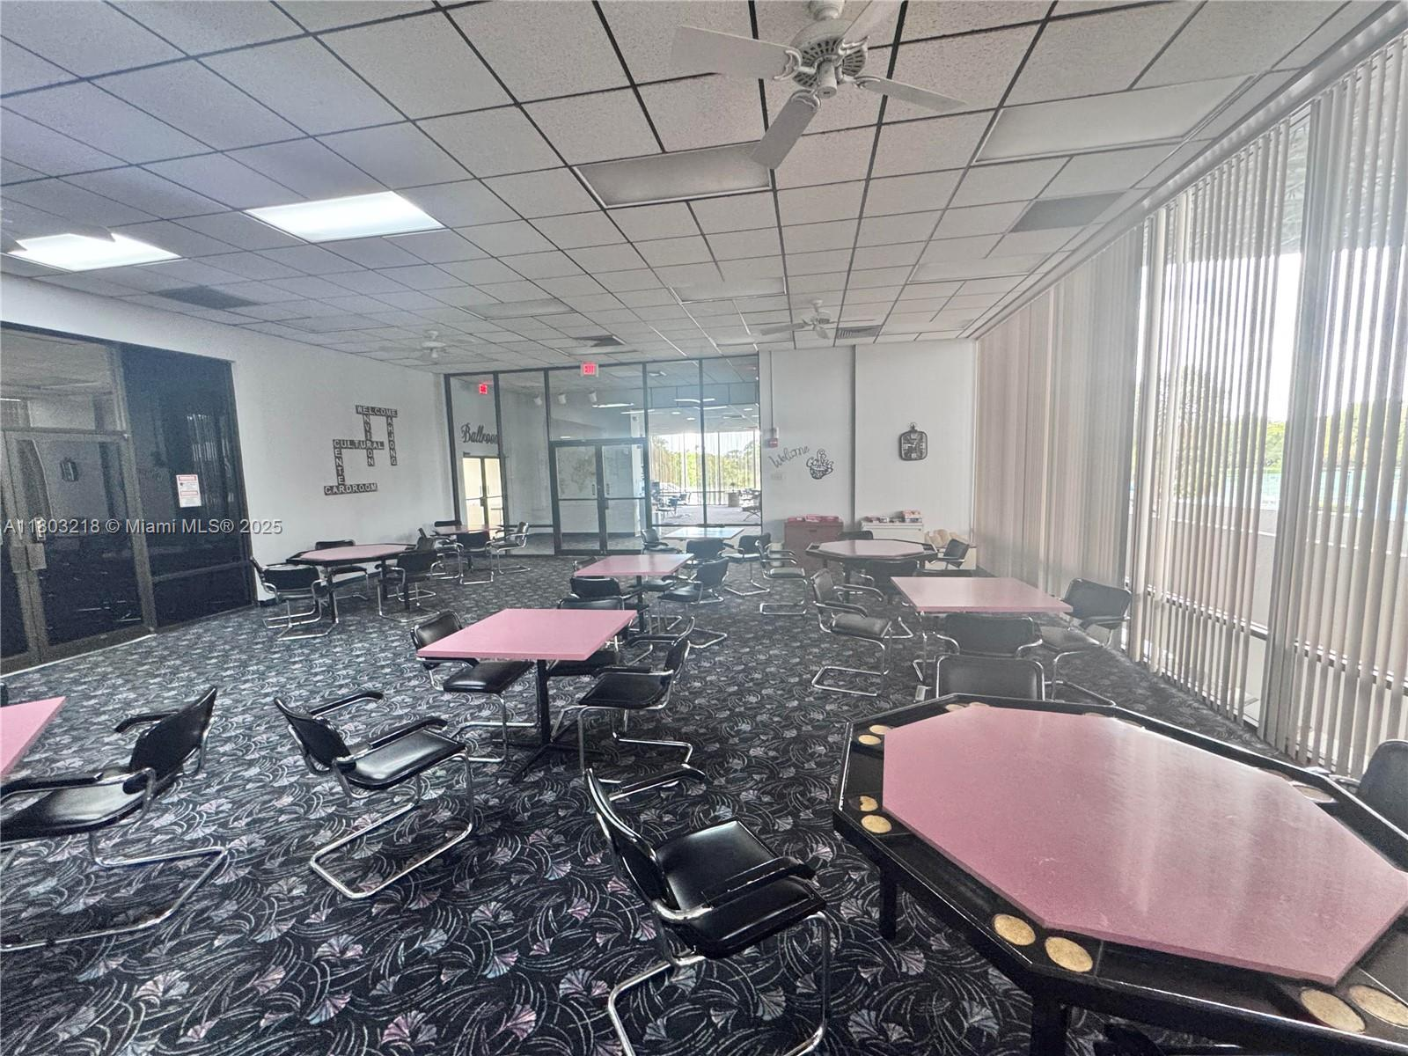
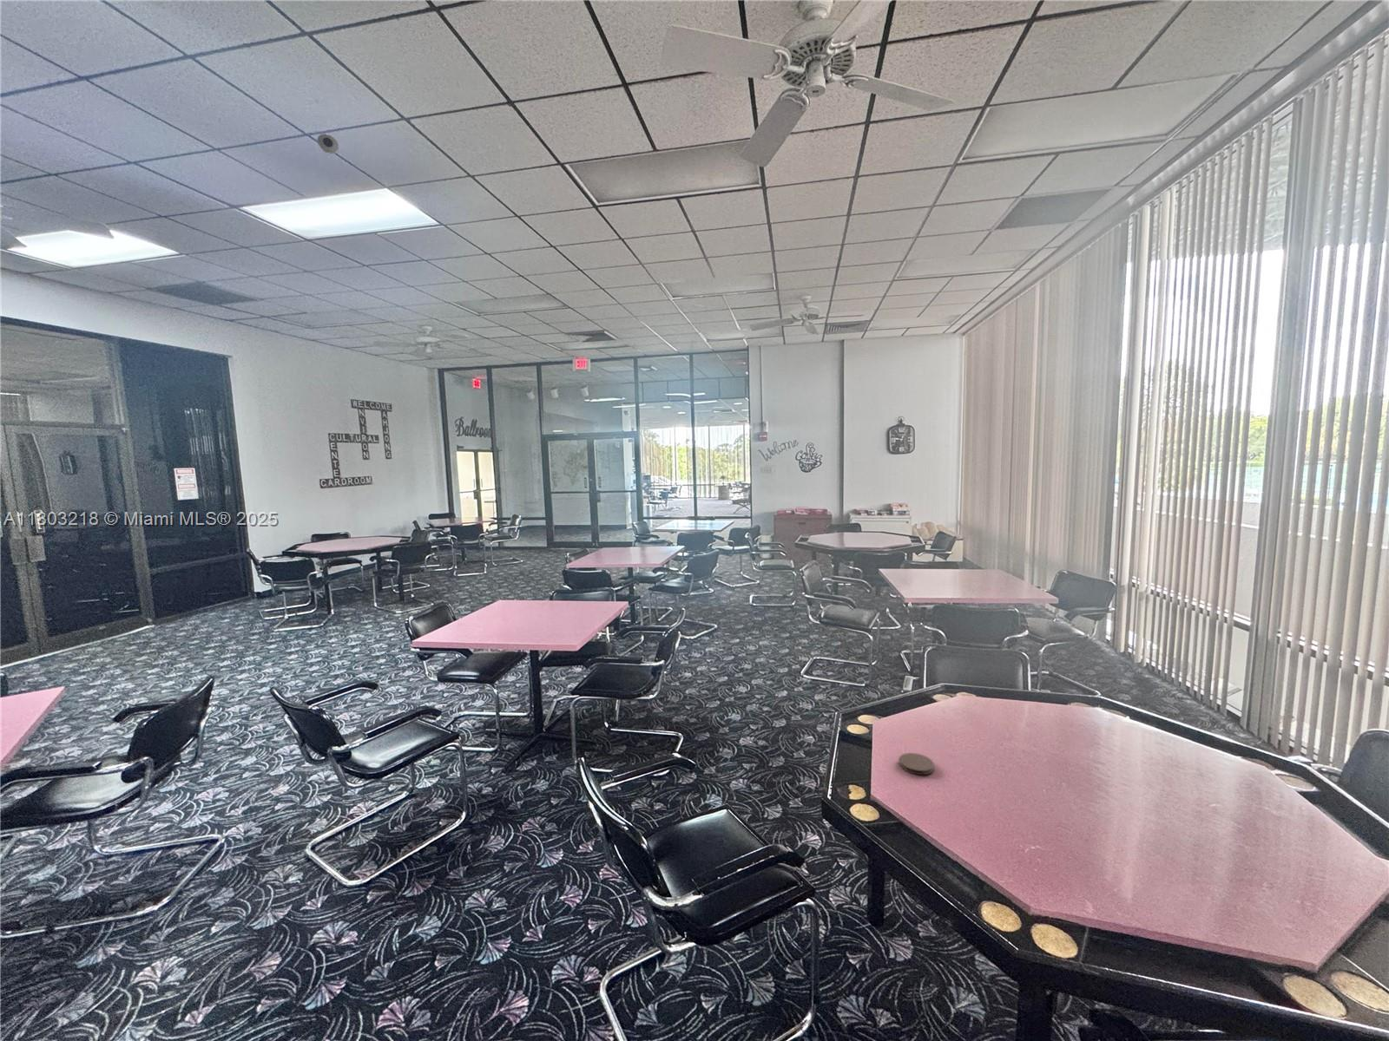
+ coaster (915, 763)
+ smoke detector (327, 143)
